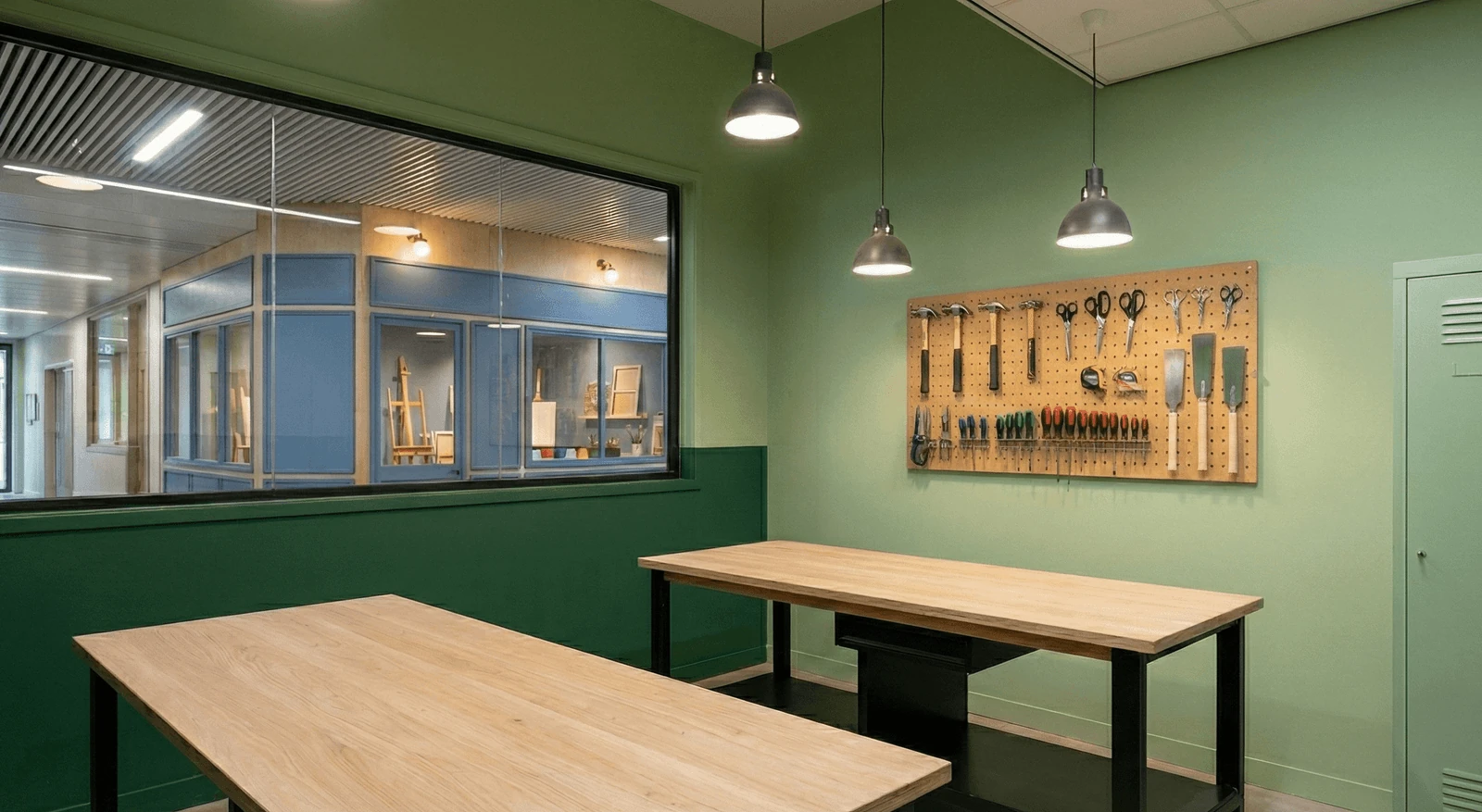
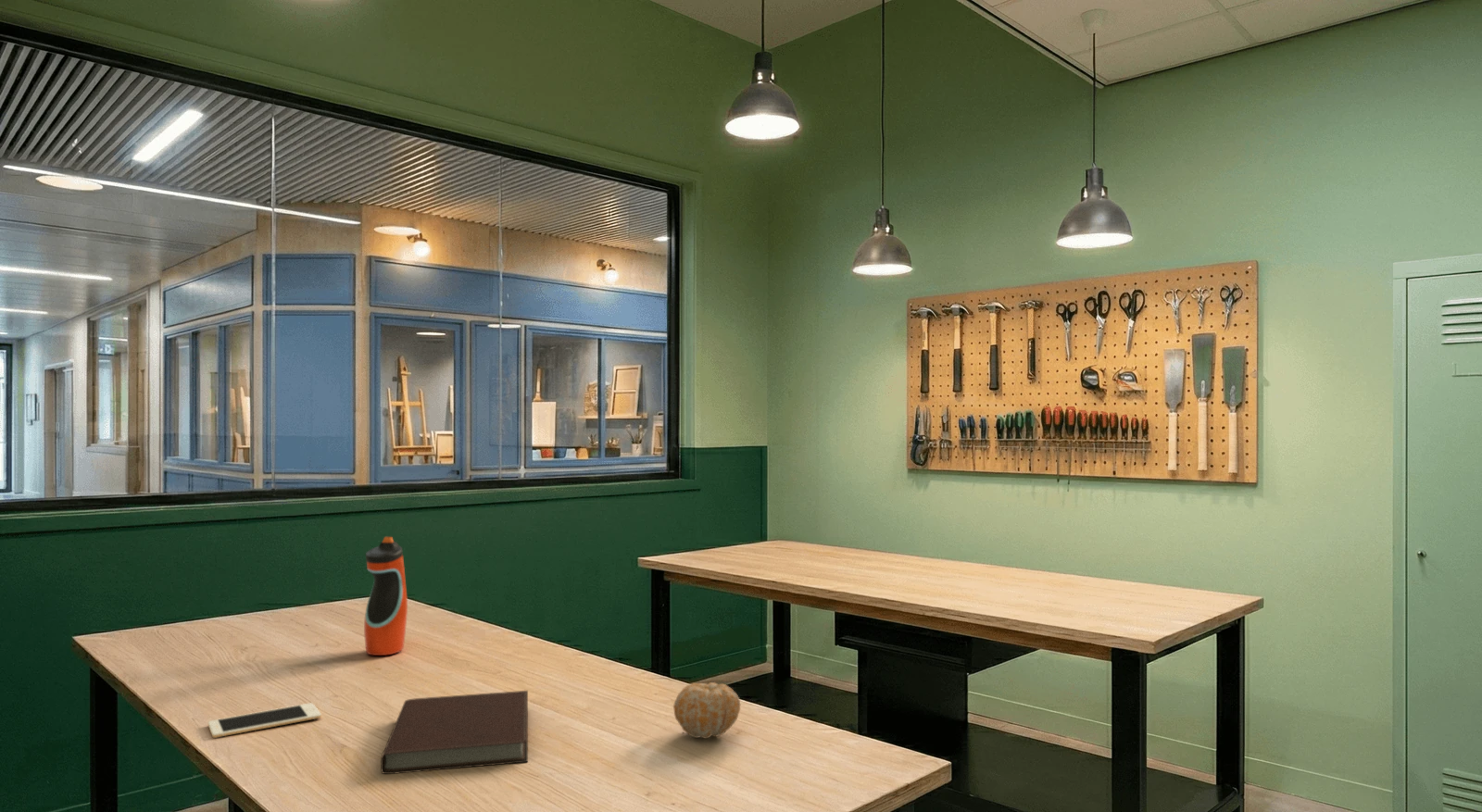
+ fruit (707, 709)
+ notebook (461, 728)
+ cell phone (265, 719)
+ water bottle (385, 594)
